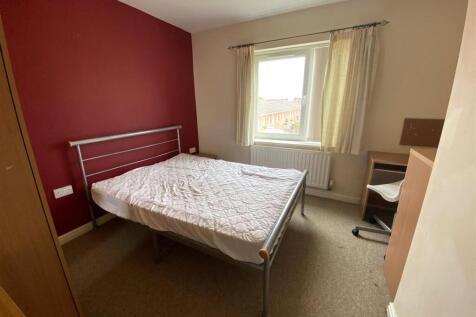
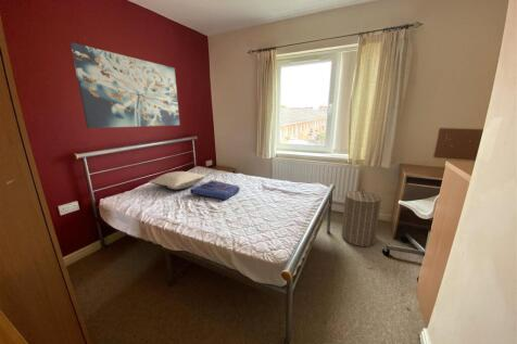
+ tote bag (216, 188)
+ pillow (177, 179)
+ laundry hamper (361, 214)
+ wall art (137, 93)
